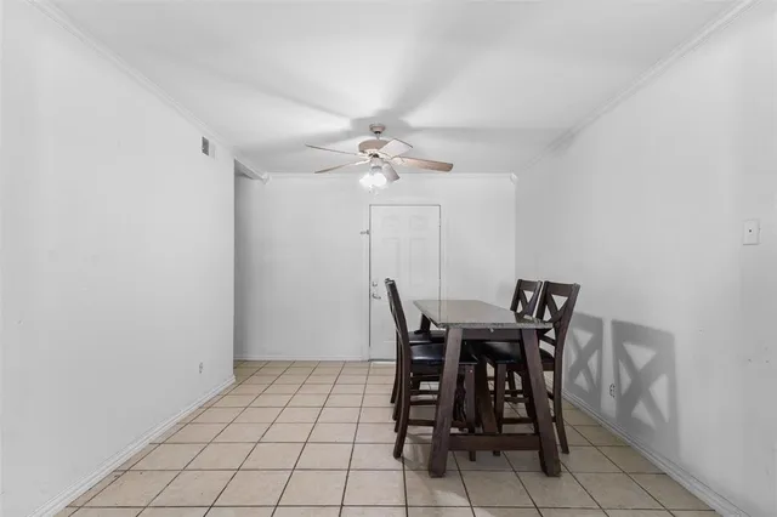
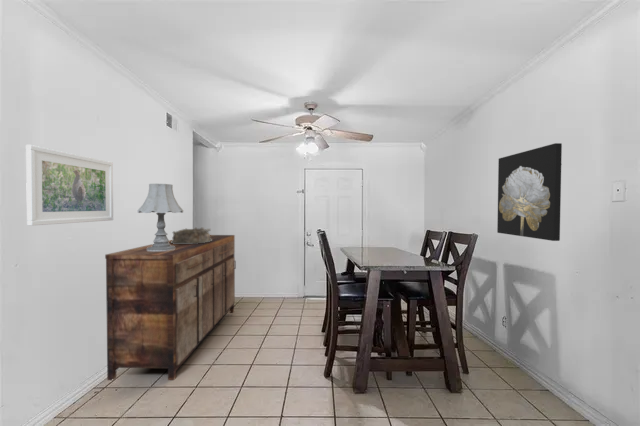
+ table lamp (161, 216)
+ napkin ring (192, 235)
+ sideboard (188, 290)
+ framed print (76, 188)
+ wall art (525, 194)
